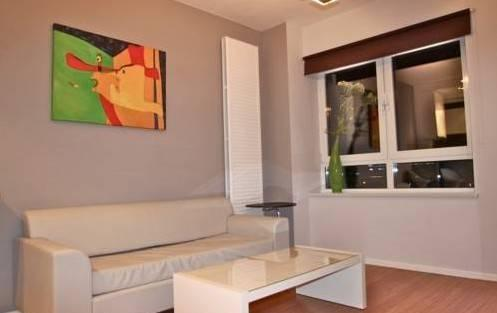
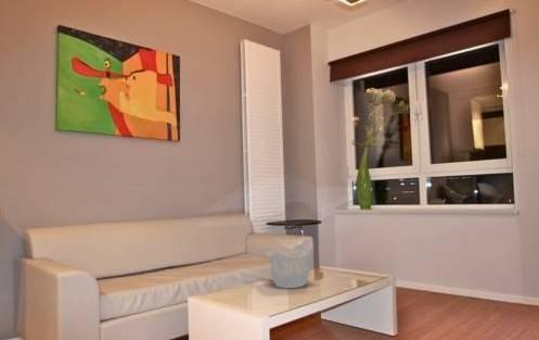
+ decorative bowl (288, 265)
